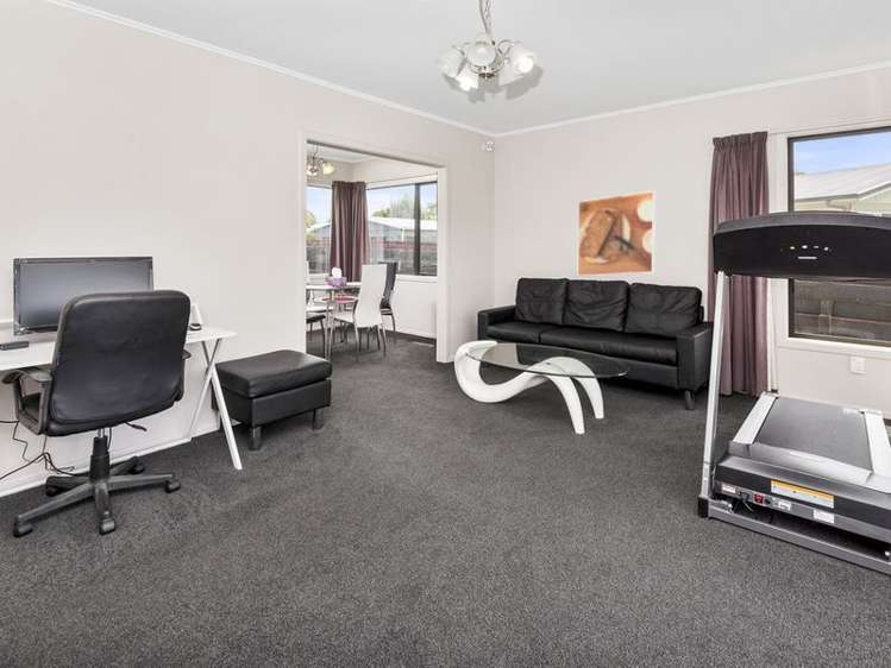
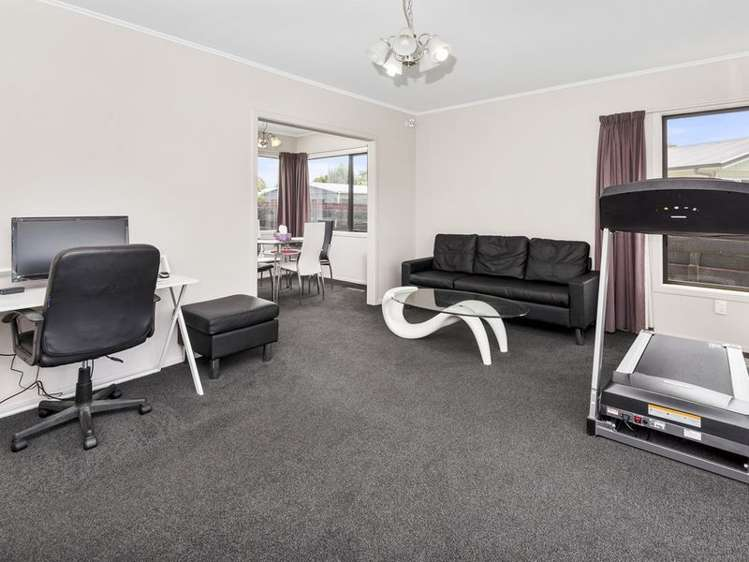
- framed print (614, 235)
